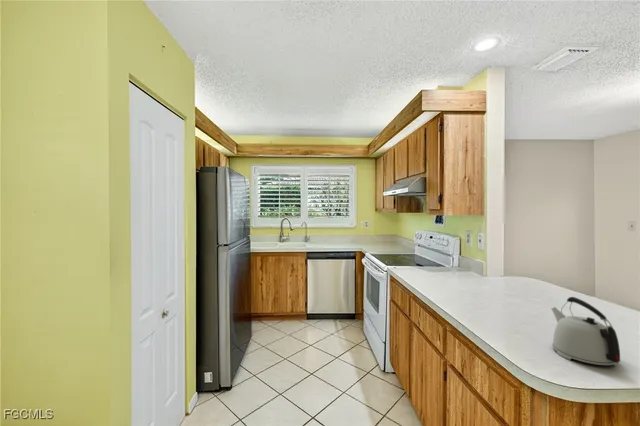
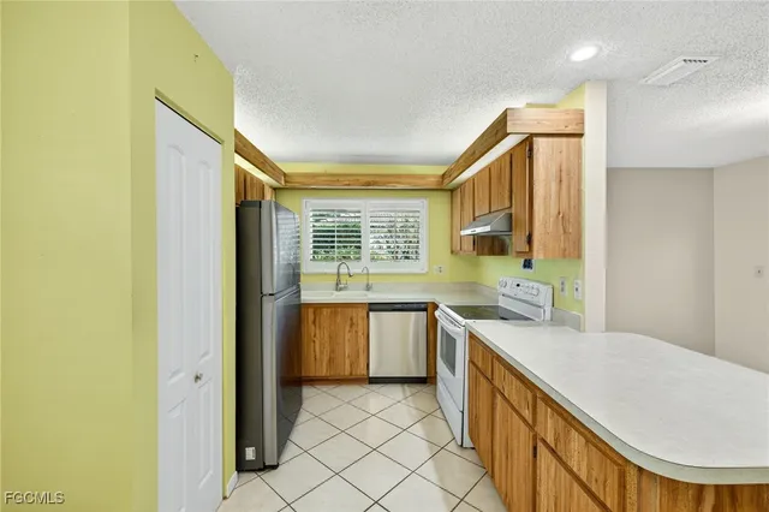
- kettle (581, 326)
